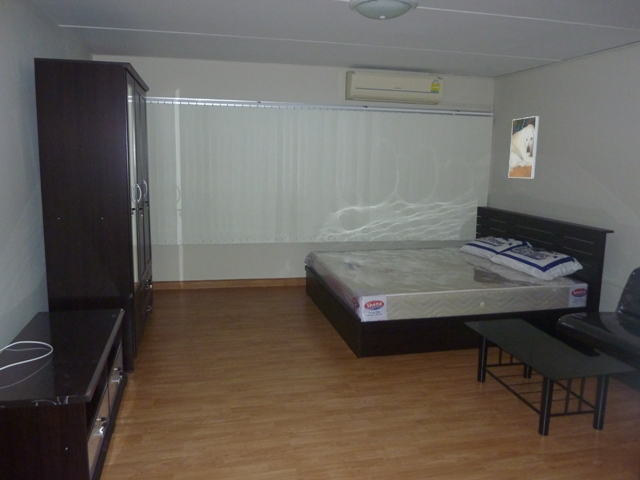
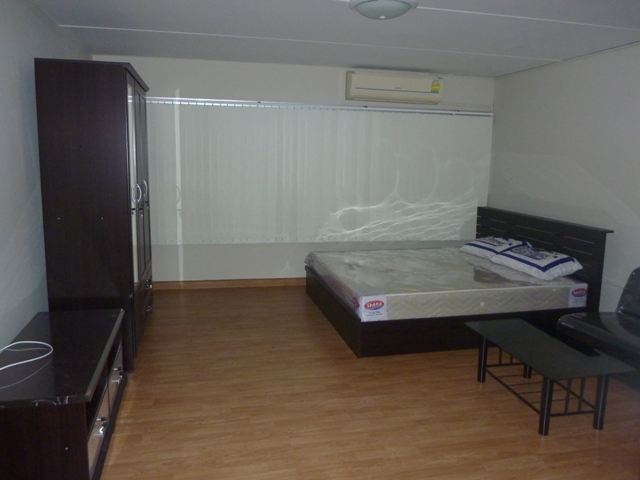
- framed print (523, 148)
